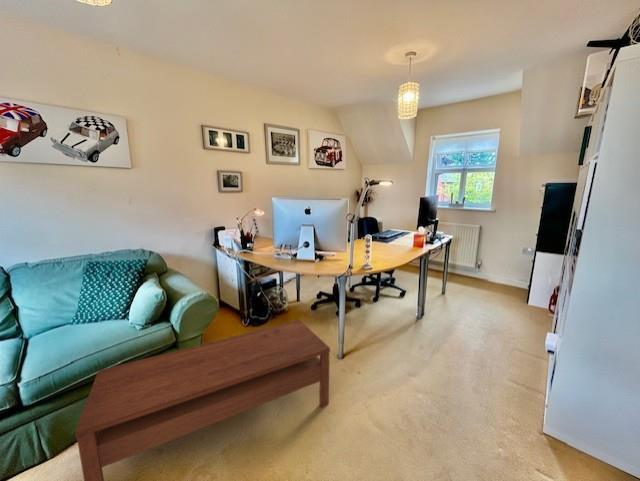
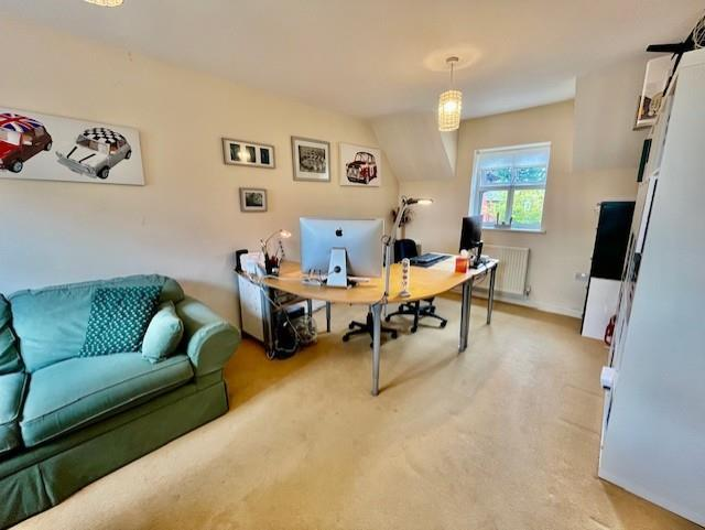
- coffee table (224, 389)
